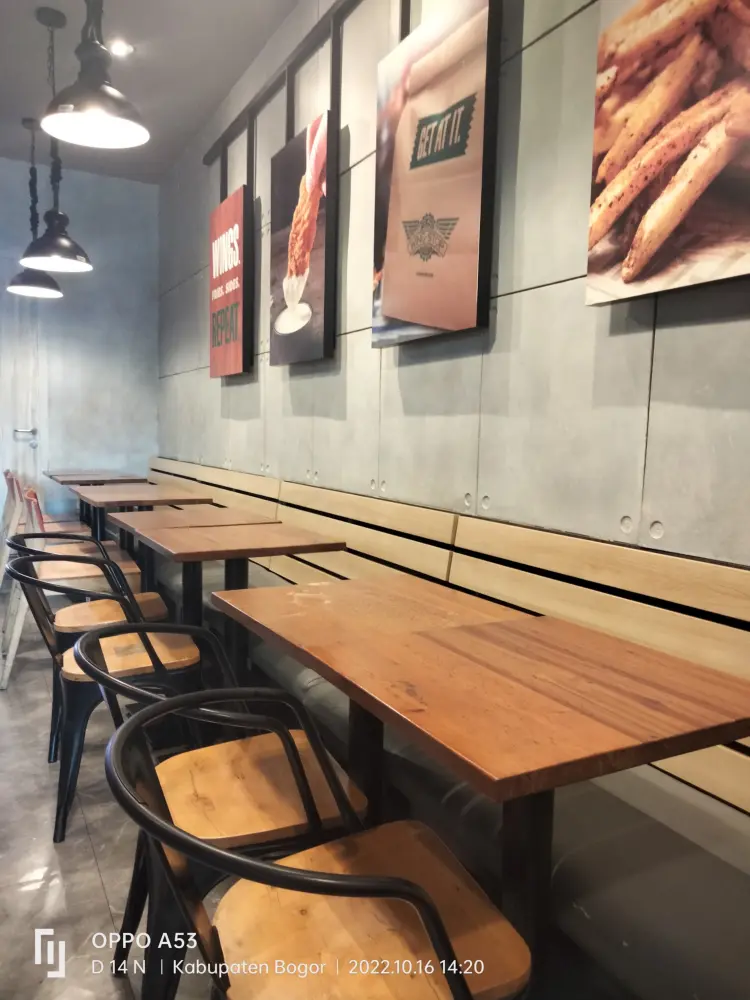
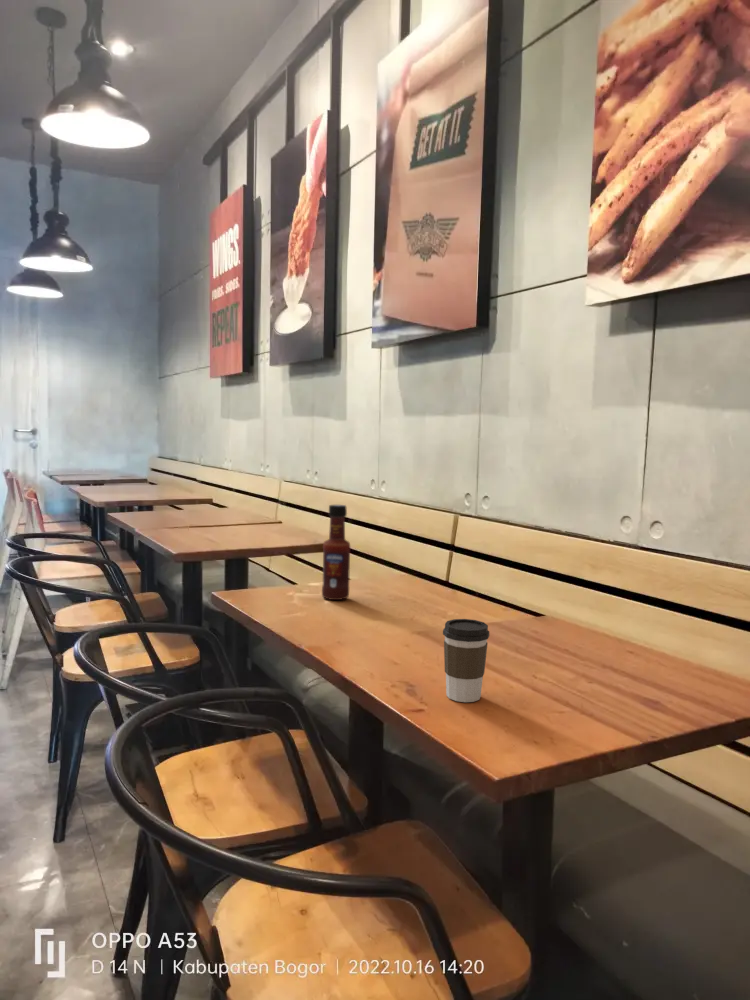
+ coffee cup (465, 660)
+ tabasco sauce (336, 551)
